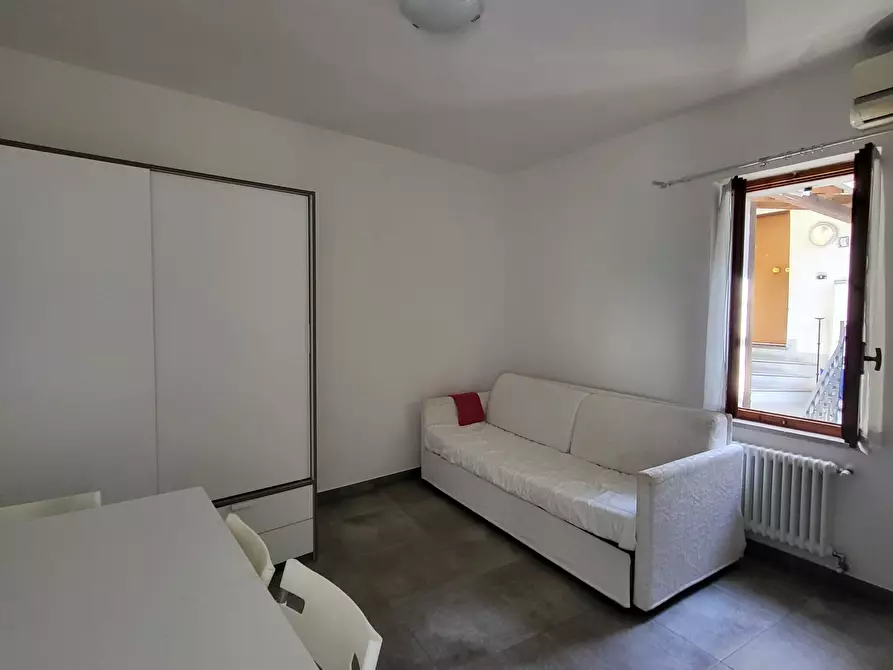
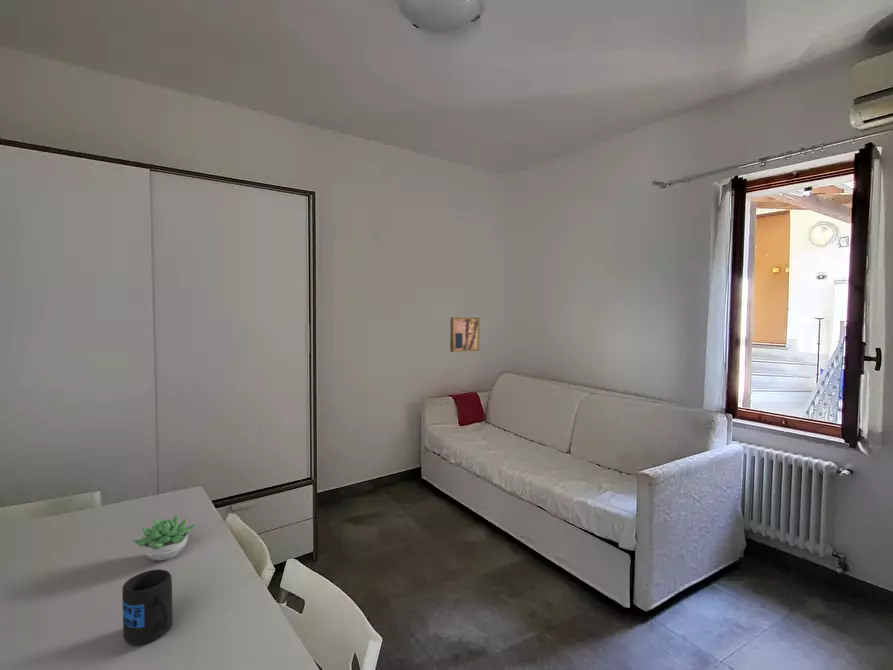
+ mug (151, 608)
+ wall art (465, 334)
+ succulent plant (165, 539)
